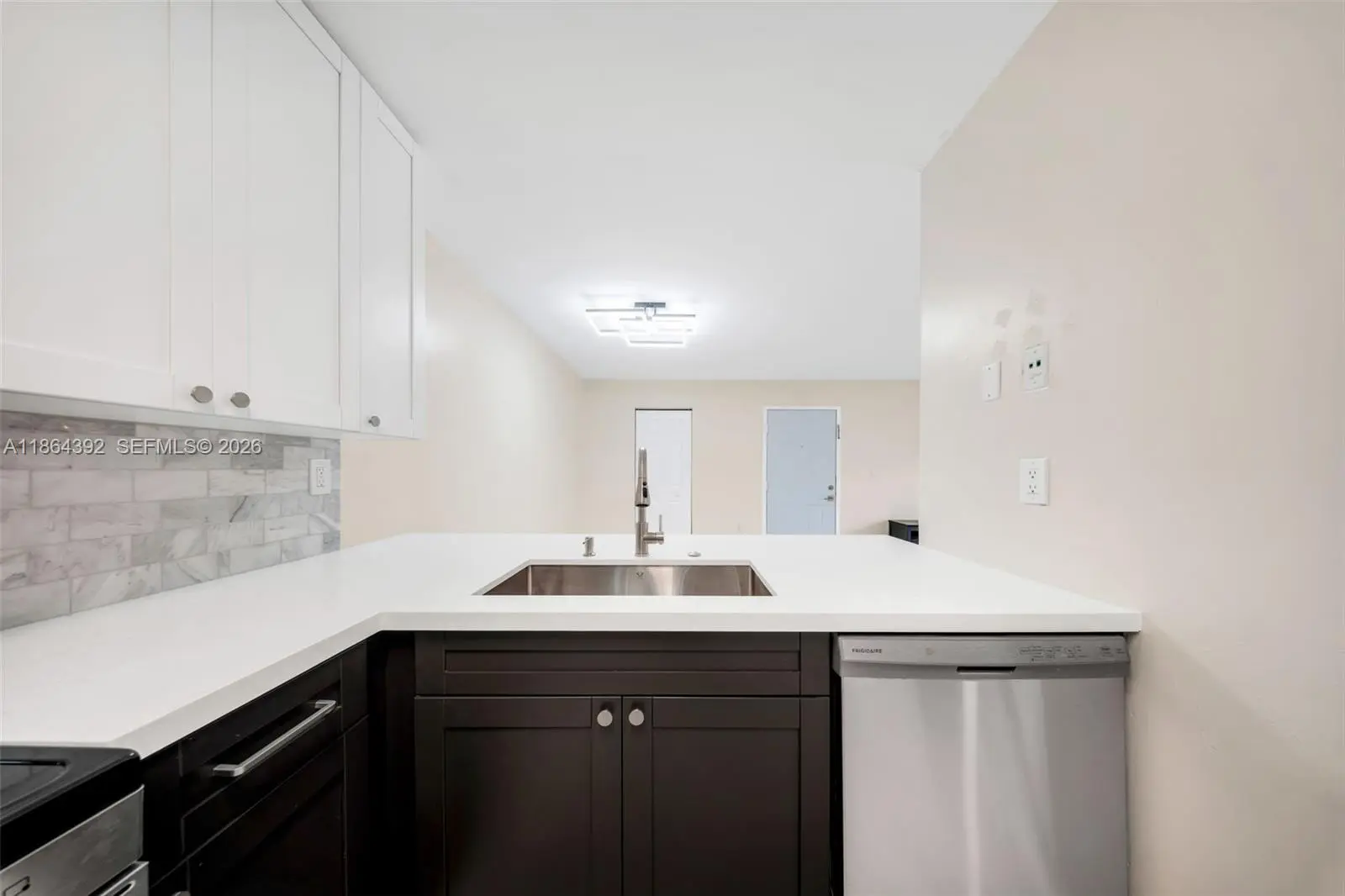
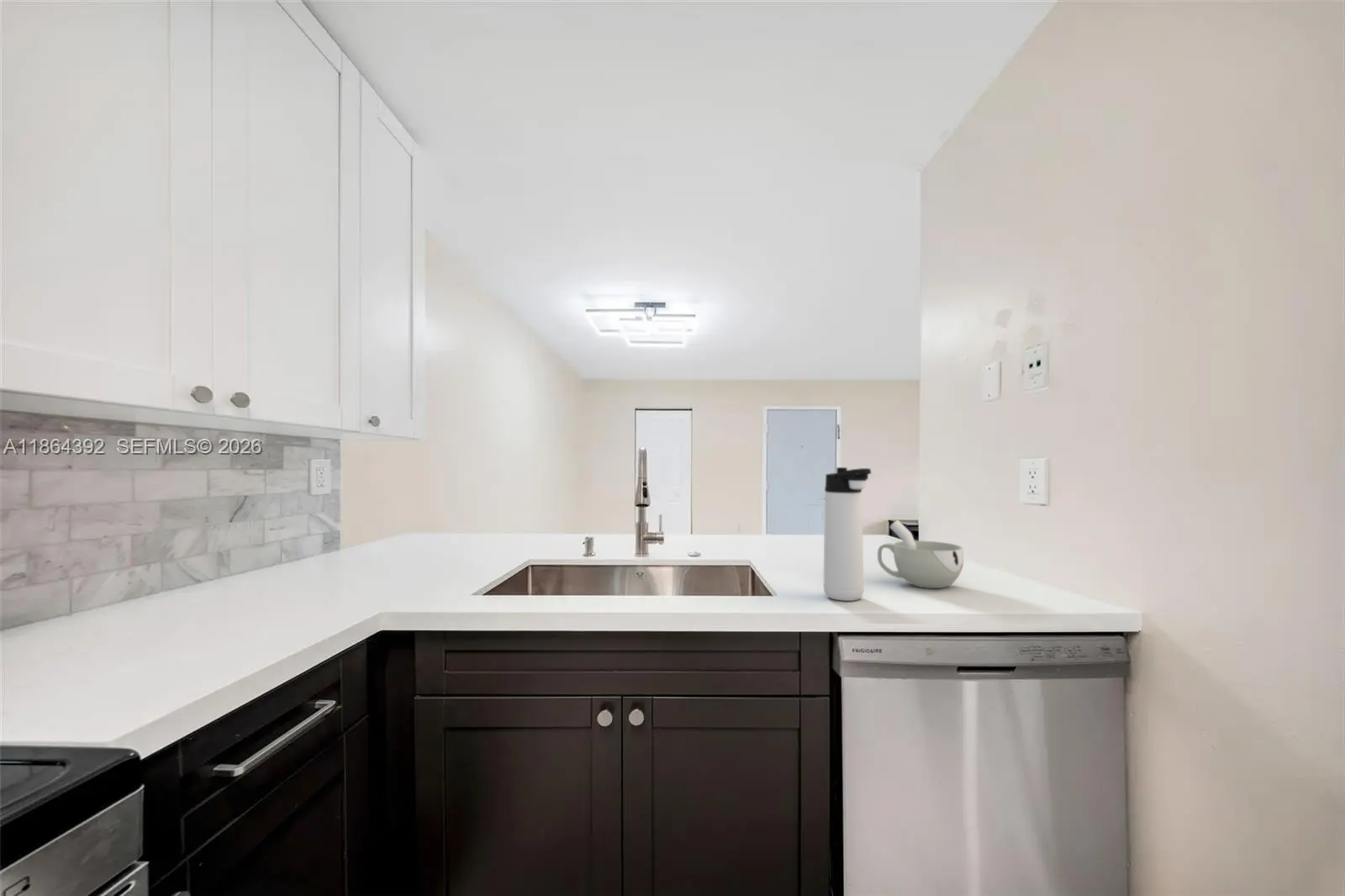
+ cup (919, 551)
+ thermos bottle (848, 533)
